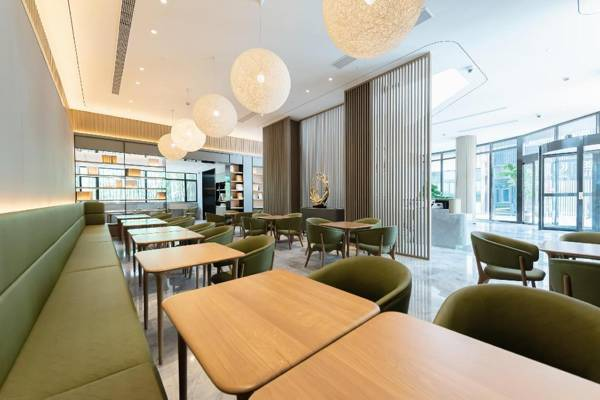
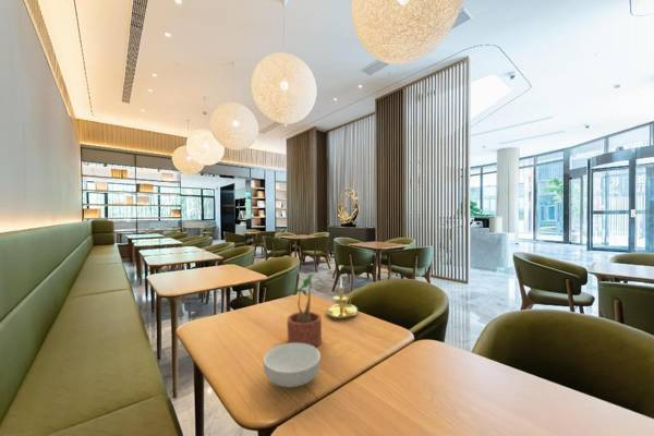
+ potted plant (308, 307)
+ candle holder (342, 294)
+ cereal bowl (292, 367)
